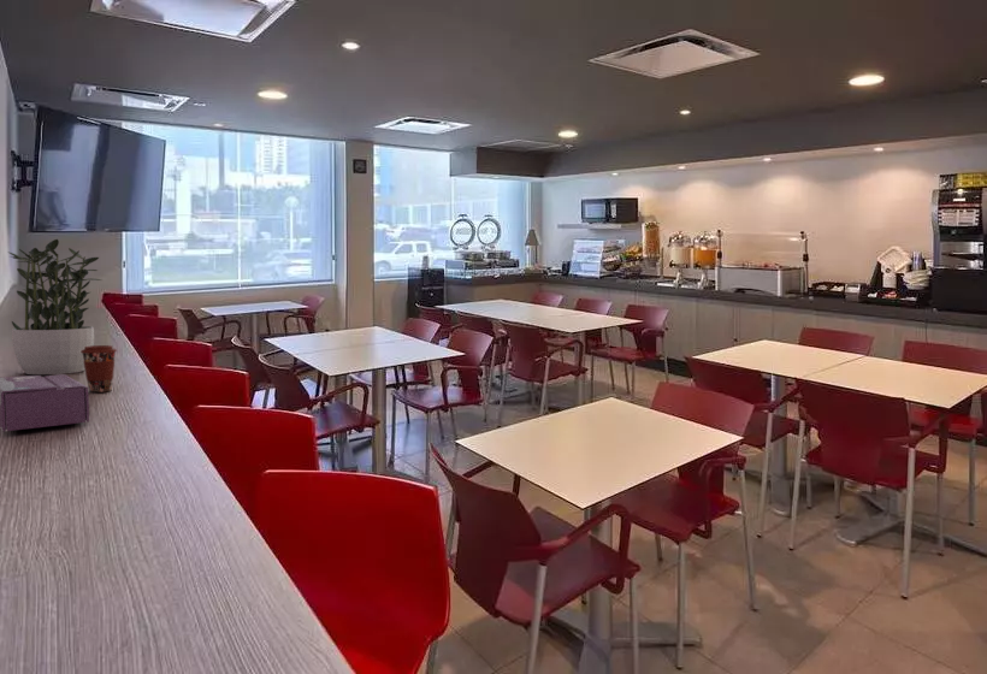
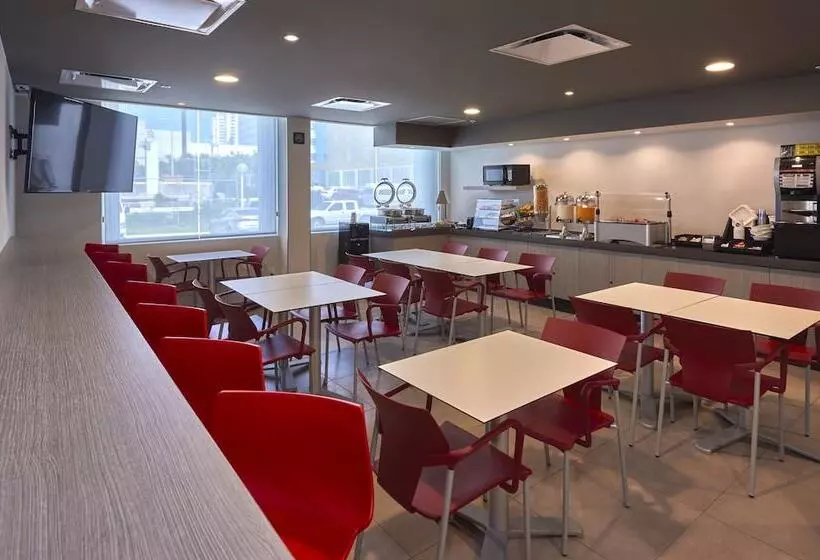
- potted plant (59, 305)
- tissue box (37, 398)
- coffee cup (99, 368)
